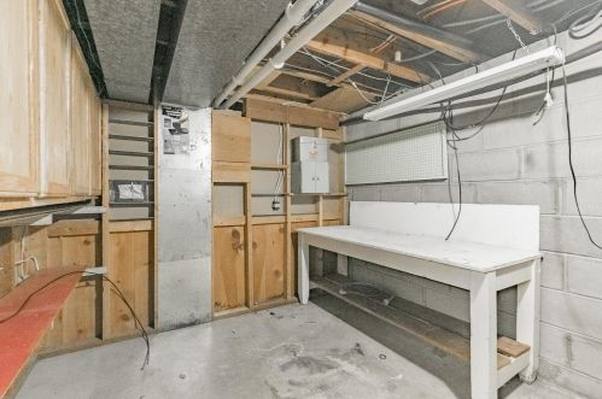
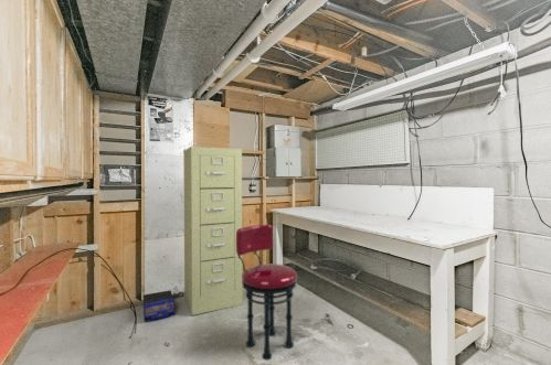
+ filing cabinet (212, 225)
+ stool (265, 285)
+ headphone box (158, 303)
